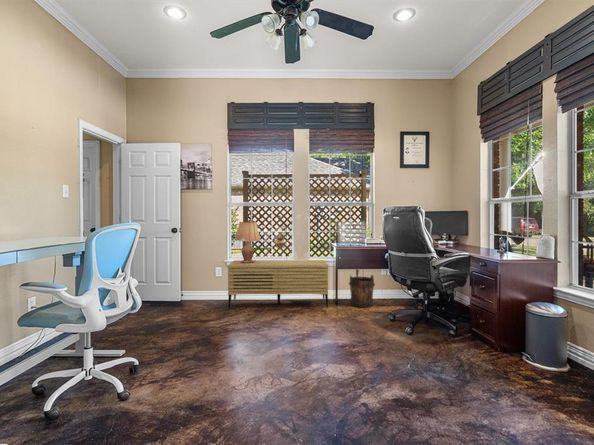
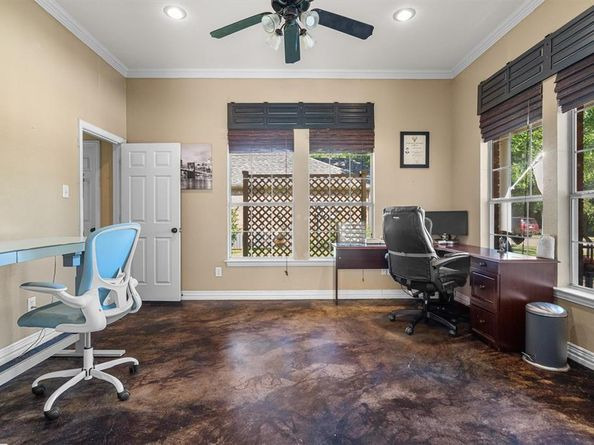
- lamp (247, 241)
- bucket (360, 284)
- sideboard (278, 283)
